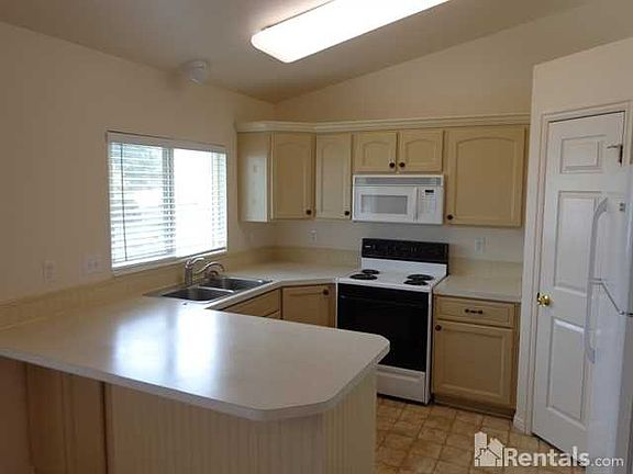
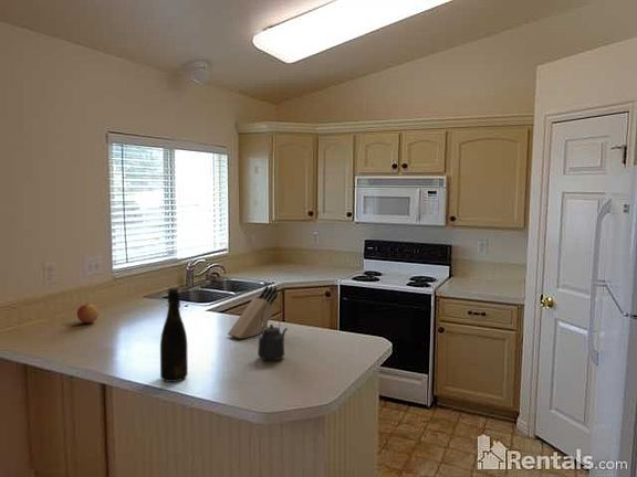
+ apple (87, 312)
+ bottle (174, 332)
+ knife block (254, 310)
+ kettle (274, 329)
